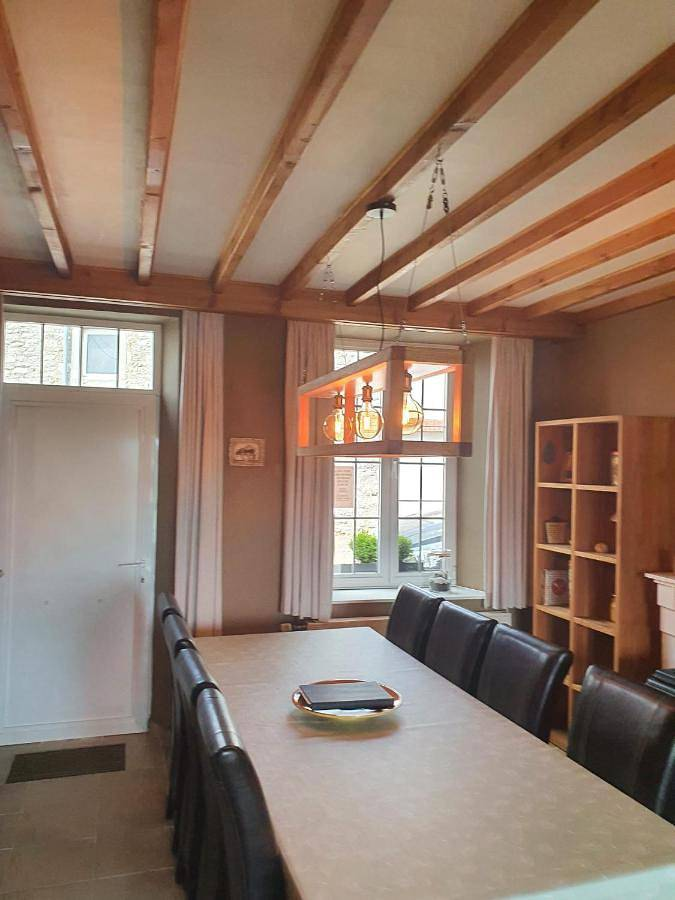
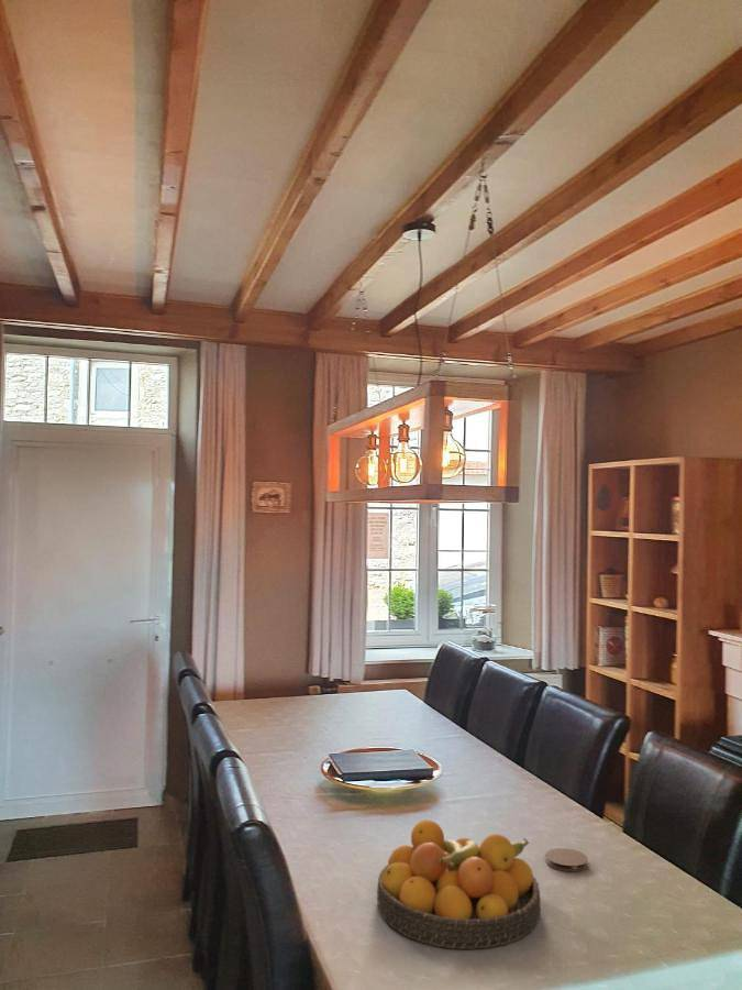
+ fruit bowl (457, 870)
+ coaster (566, 859)
